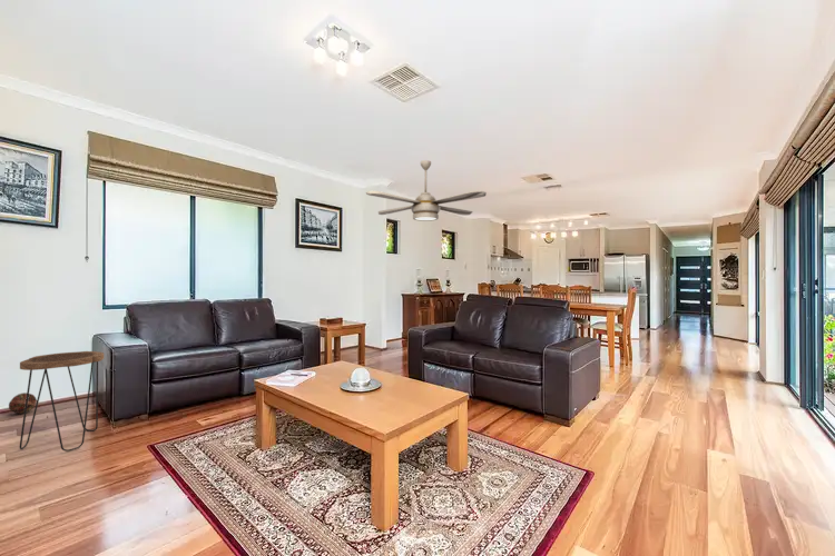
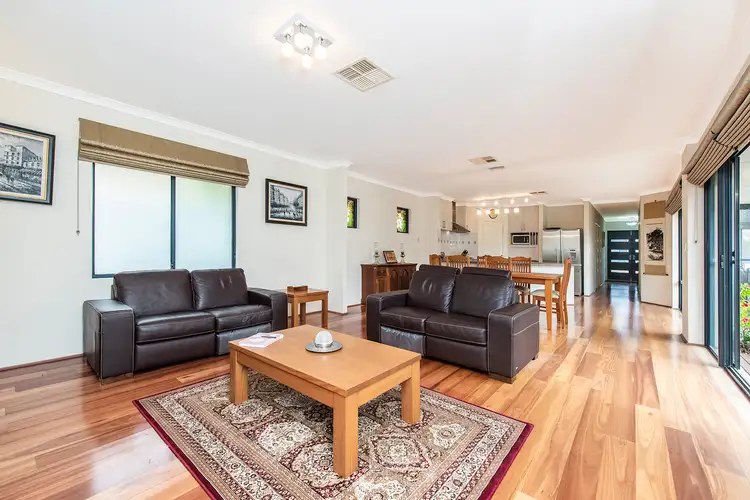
- side table (53, 404)
- decorative ball (22, 403)
- ceiling fan (425, 190)
